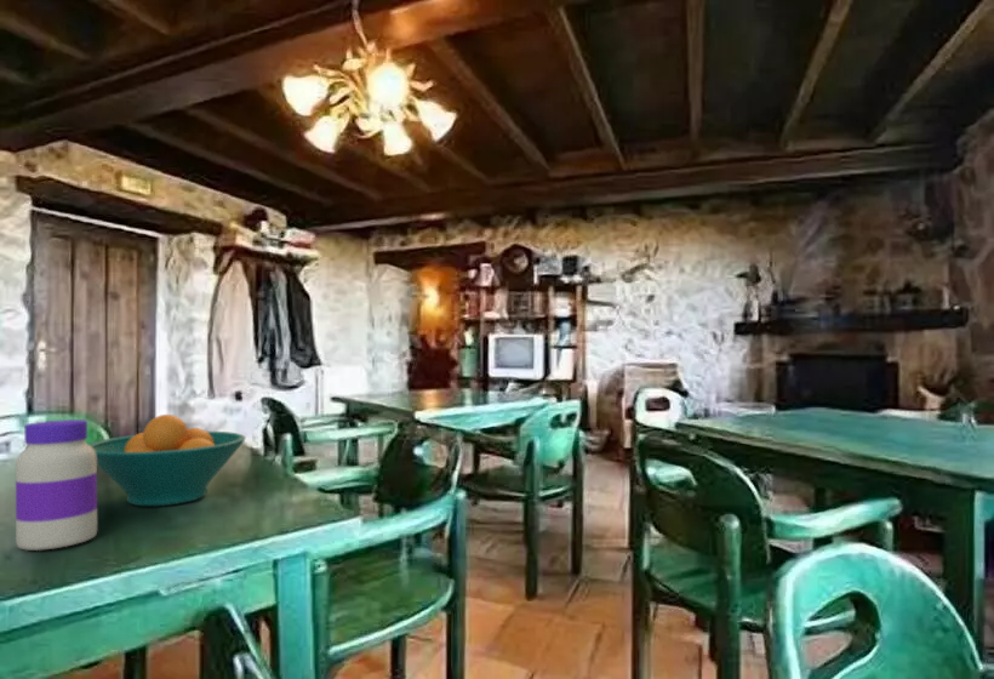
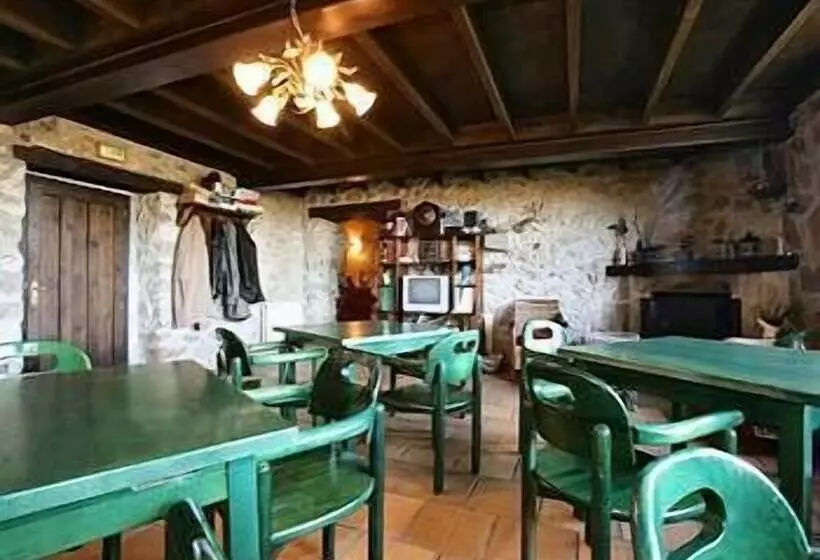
- fruit bowl (167, 456)
- jar (57, 481)
